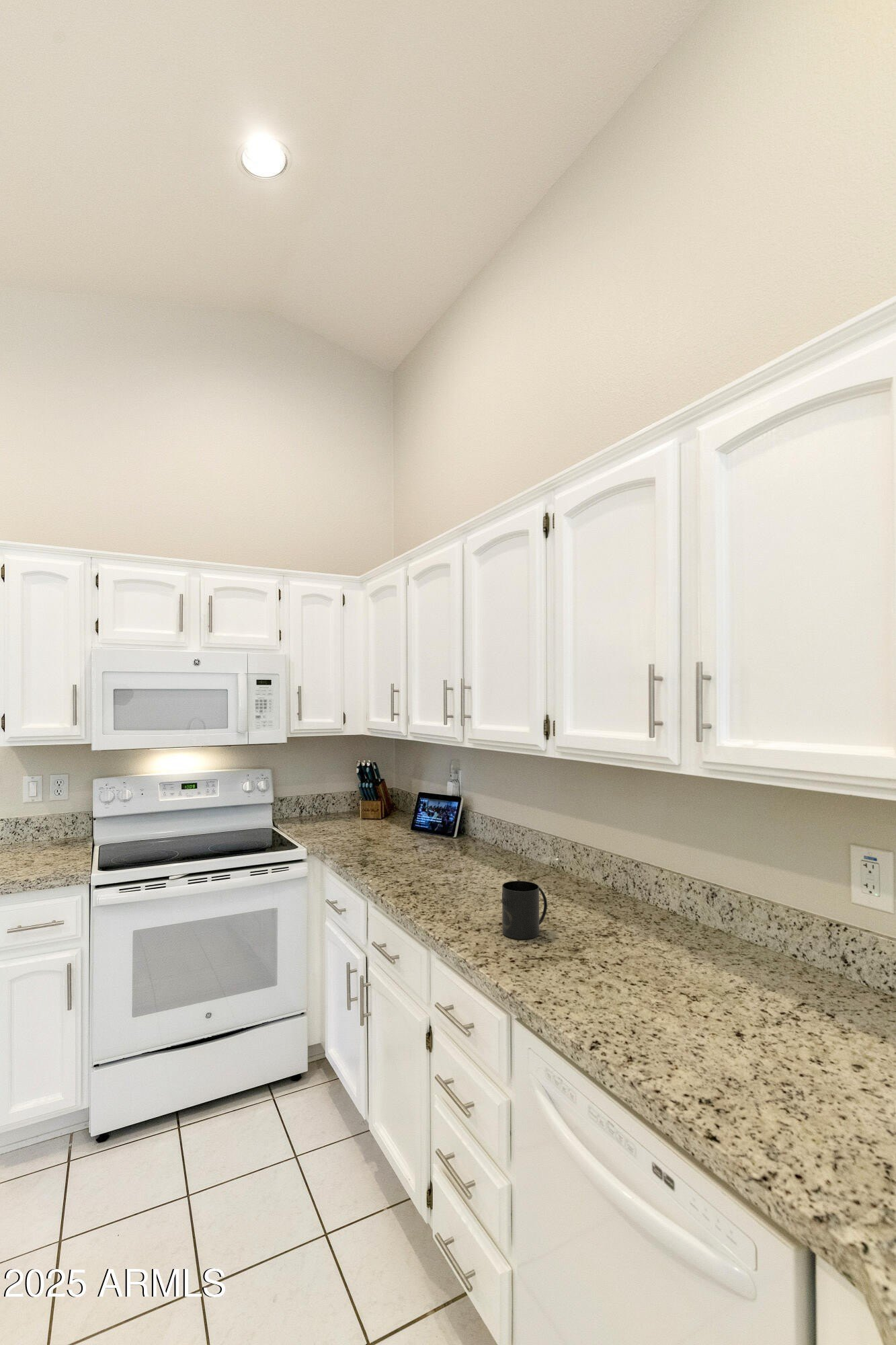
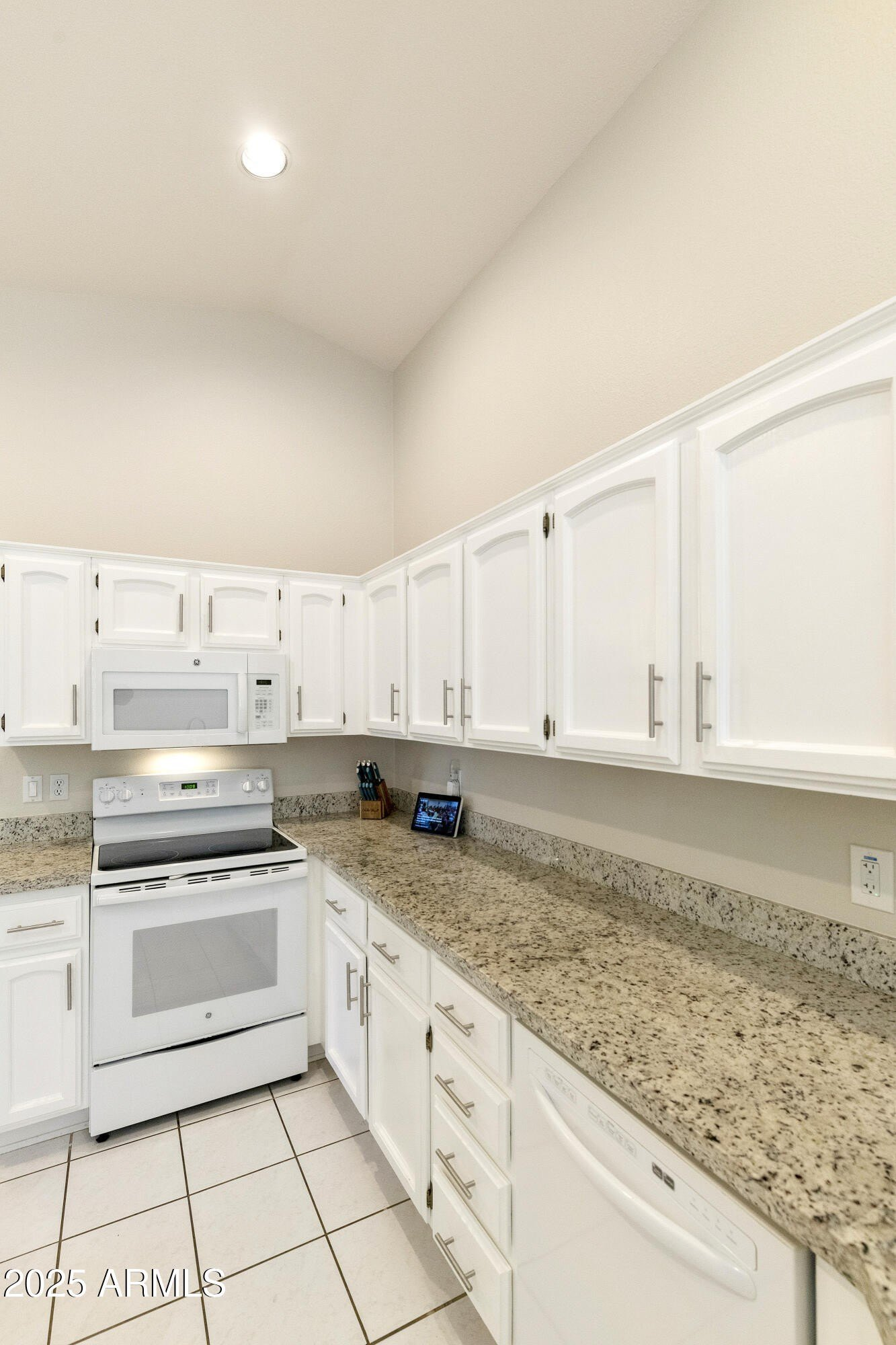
- mug (526, 908)
